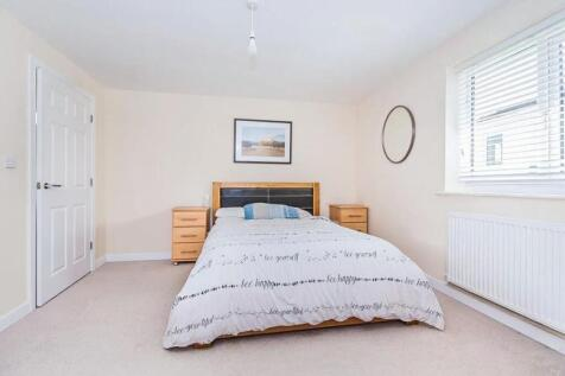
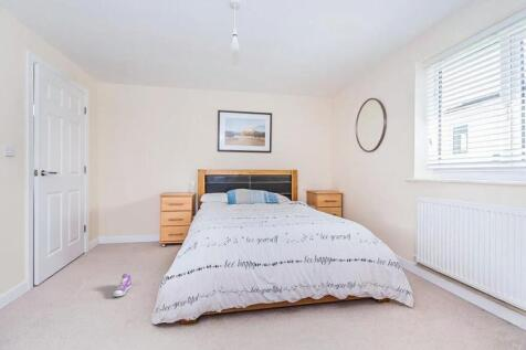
+ sneaker (122, 283)
